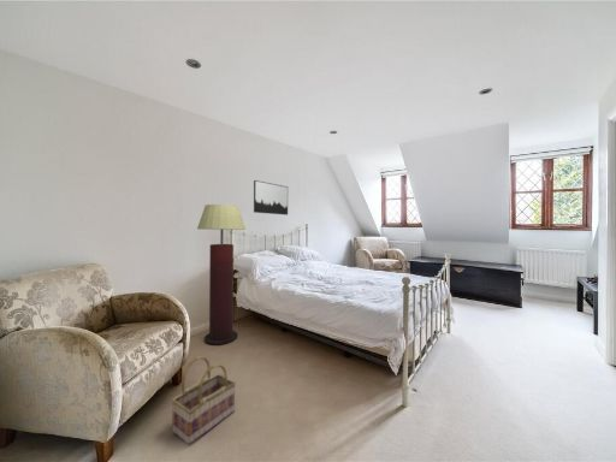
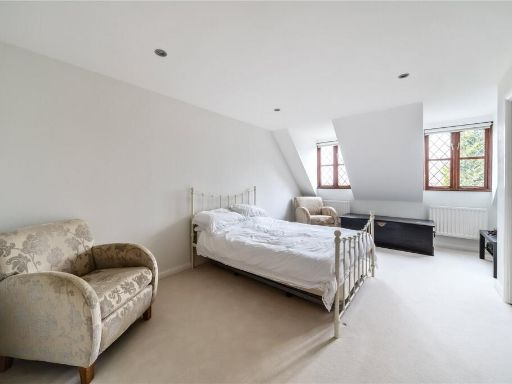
- wall art (272, 199)
- basket (205, 391)
- floor lamp (221, 272)
